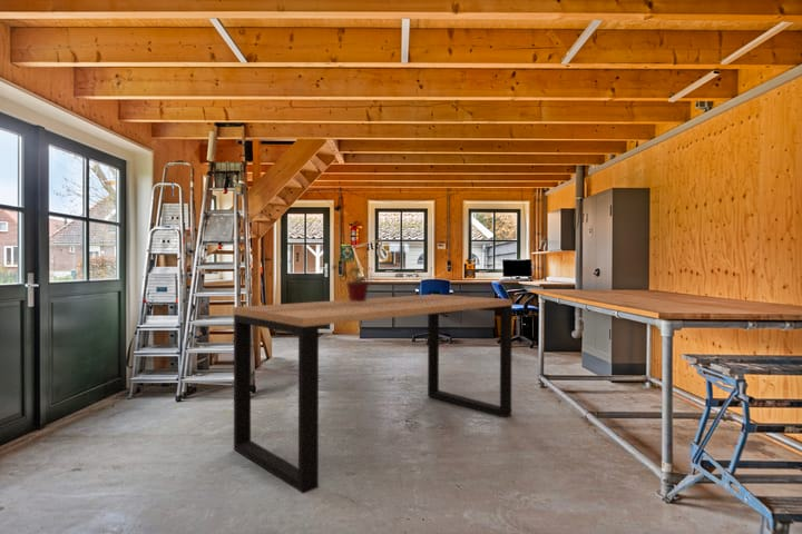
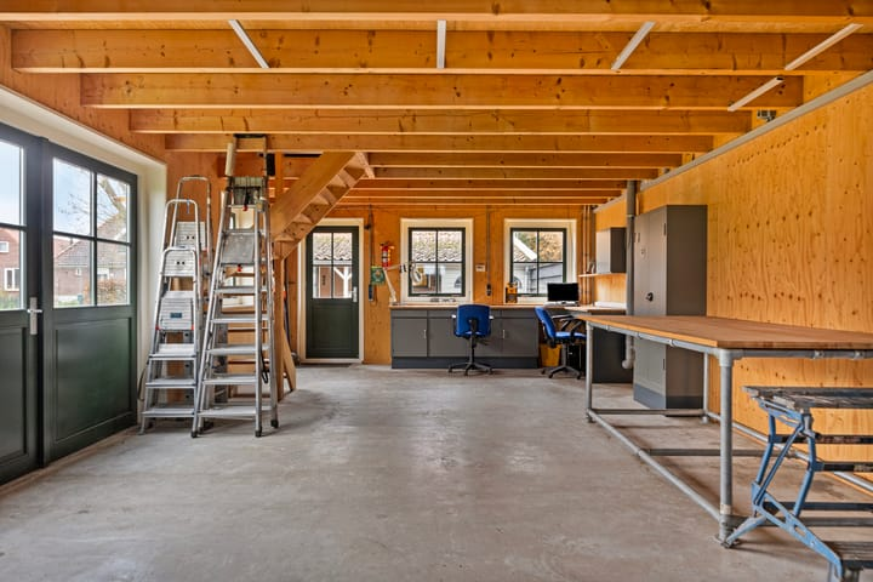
- potted plant (350, 275)
- dining table (428, 366)
